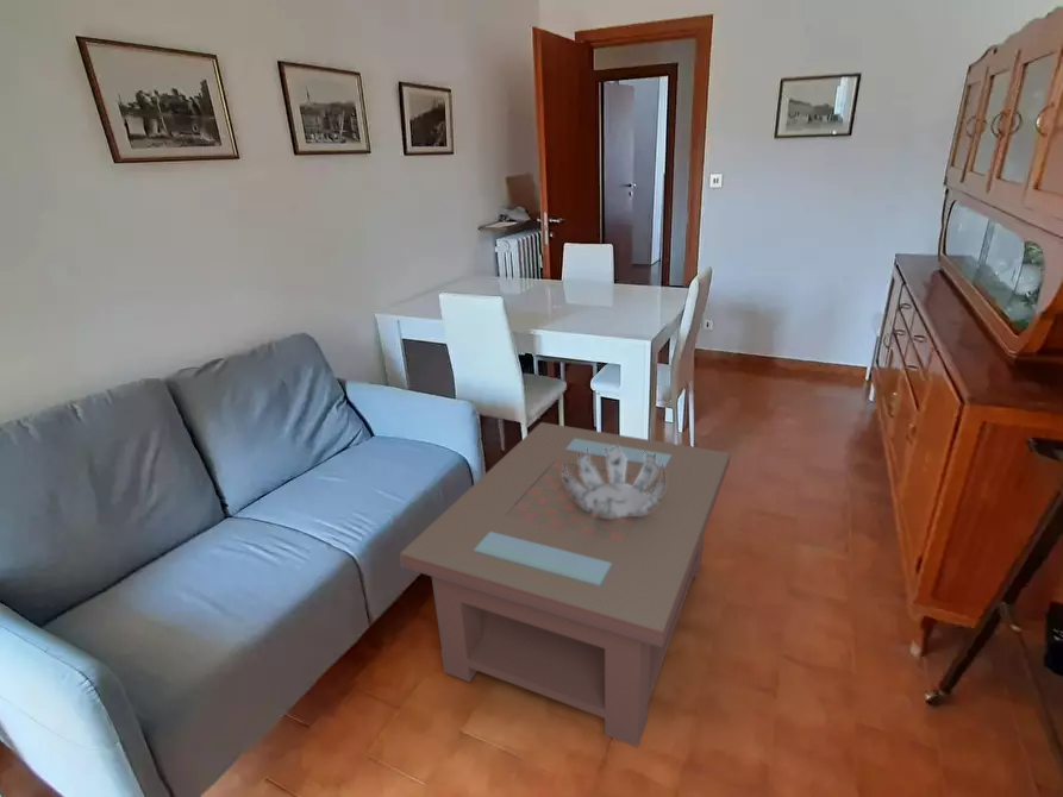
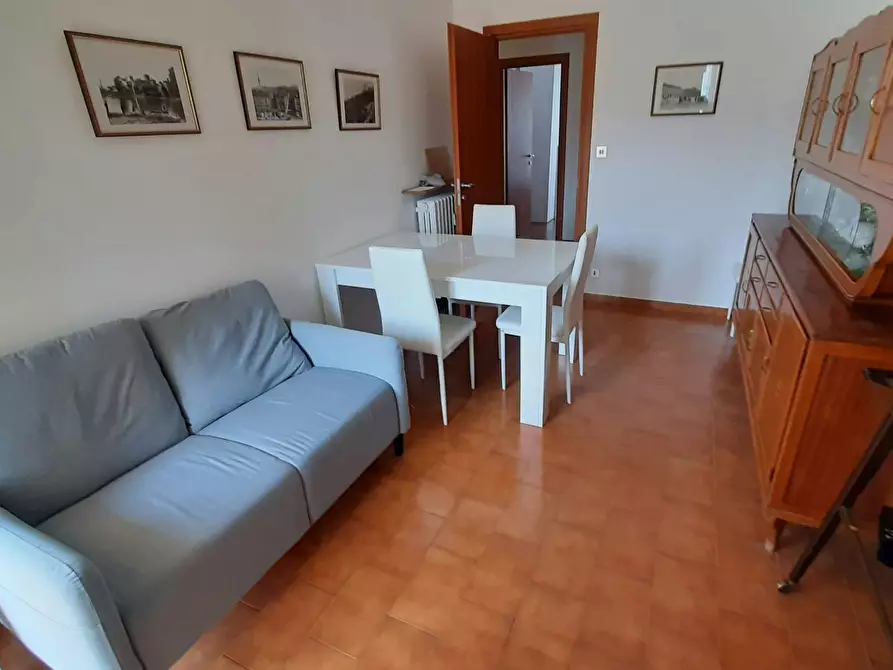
- coffee table (584, 557)
- decorative bowl (615, 479)
